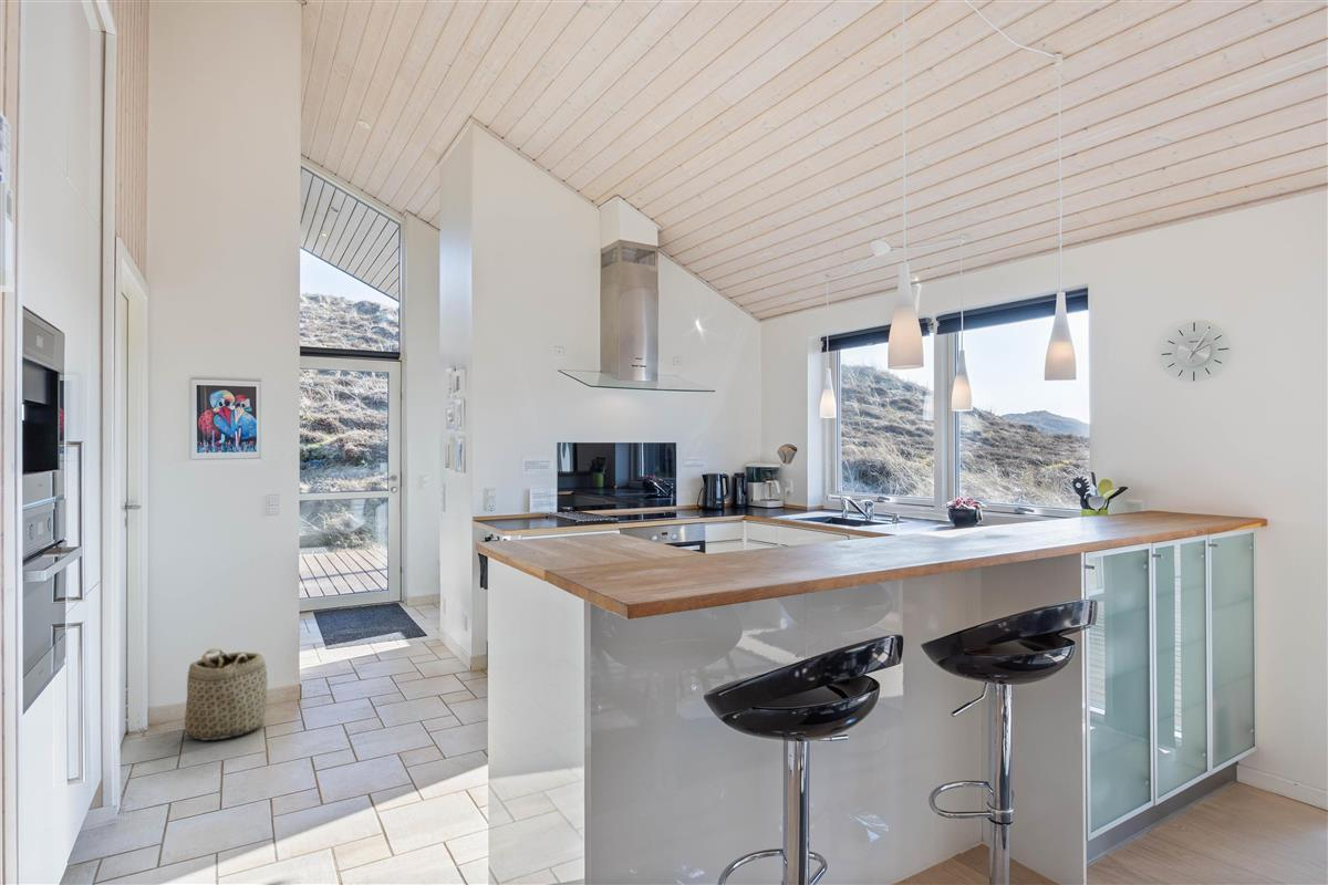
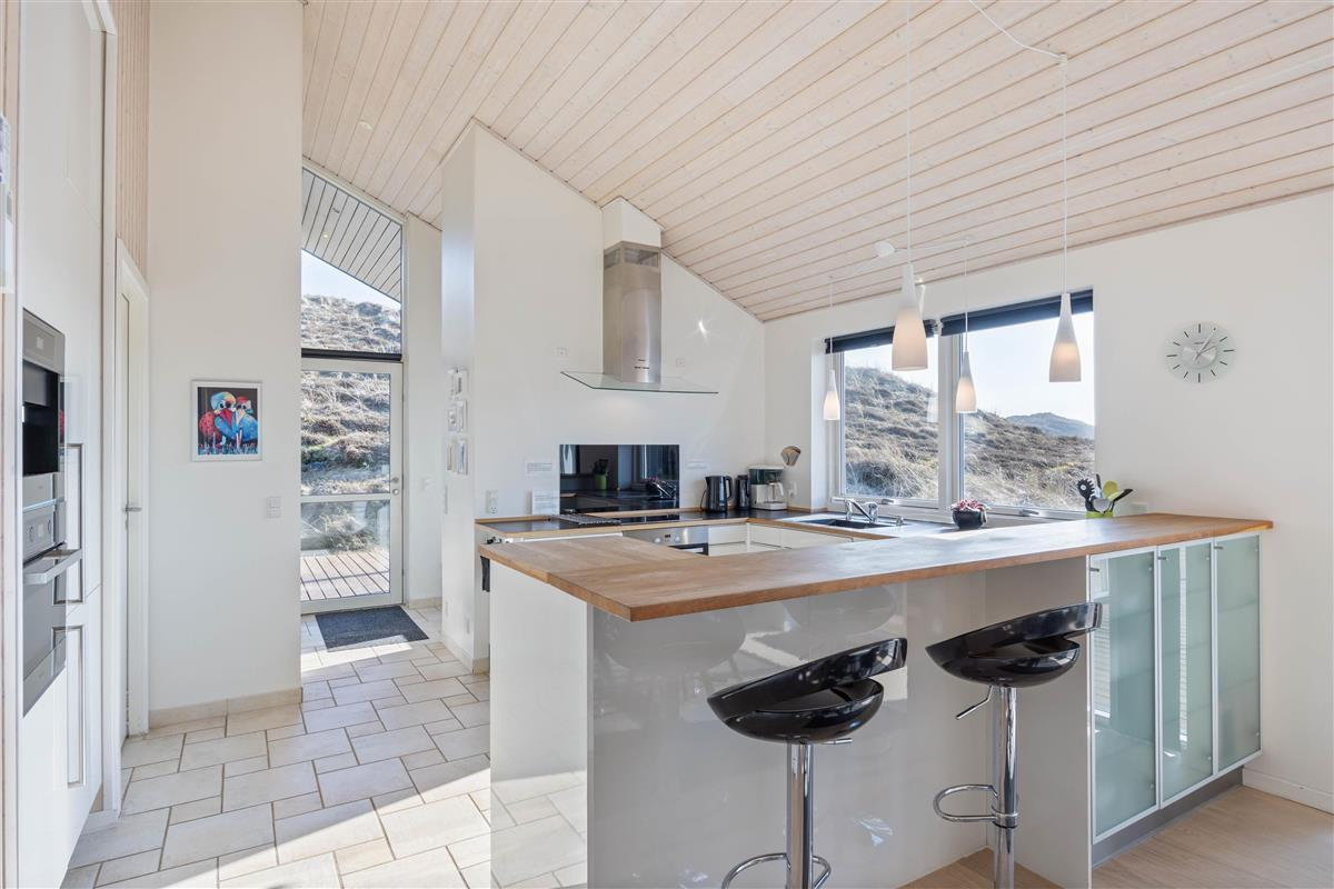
- basket (226, 688)
